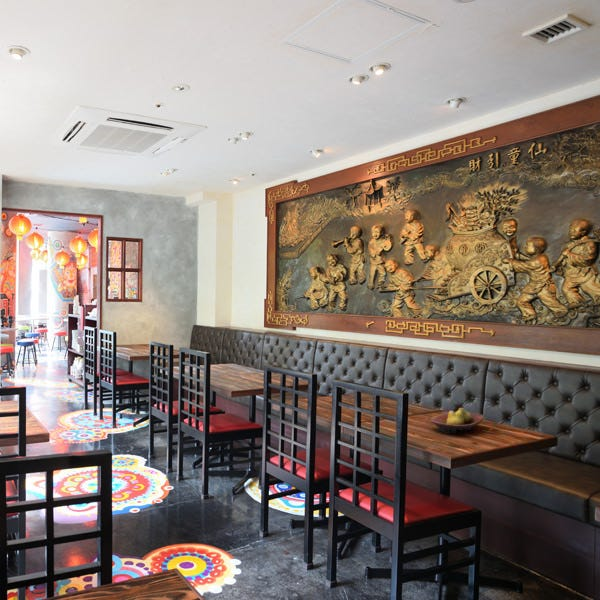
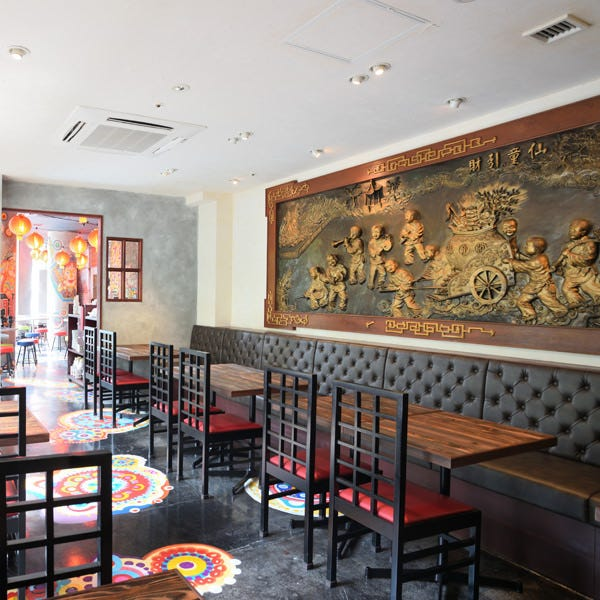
- fruit bowl (457, 419)
